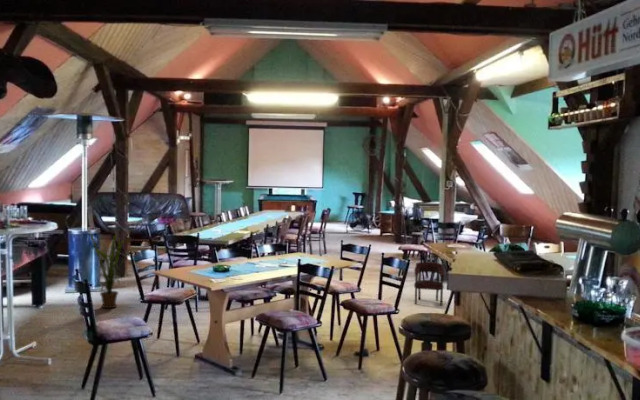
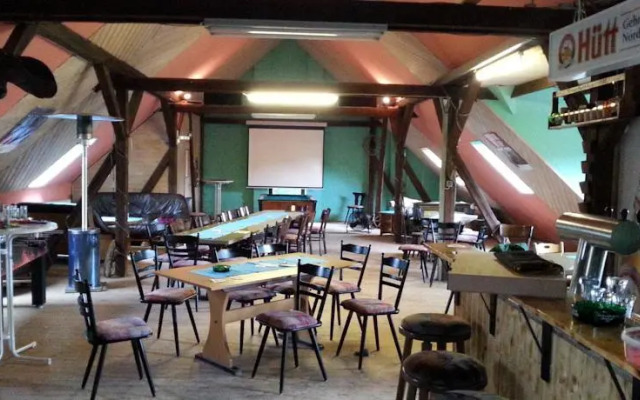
- stool (429, 283)
- house plant (113, 266)
